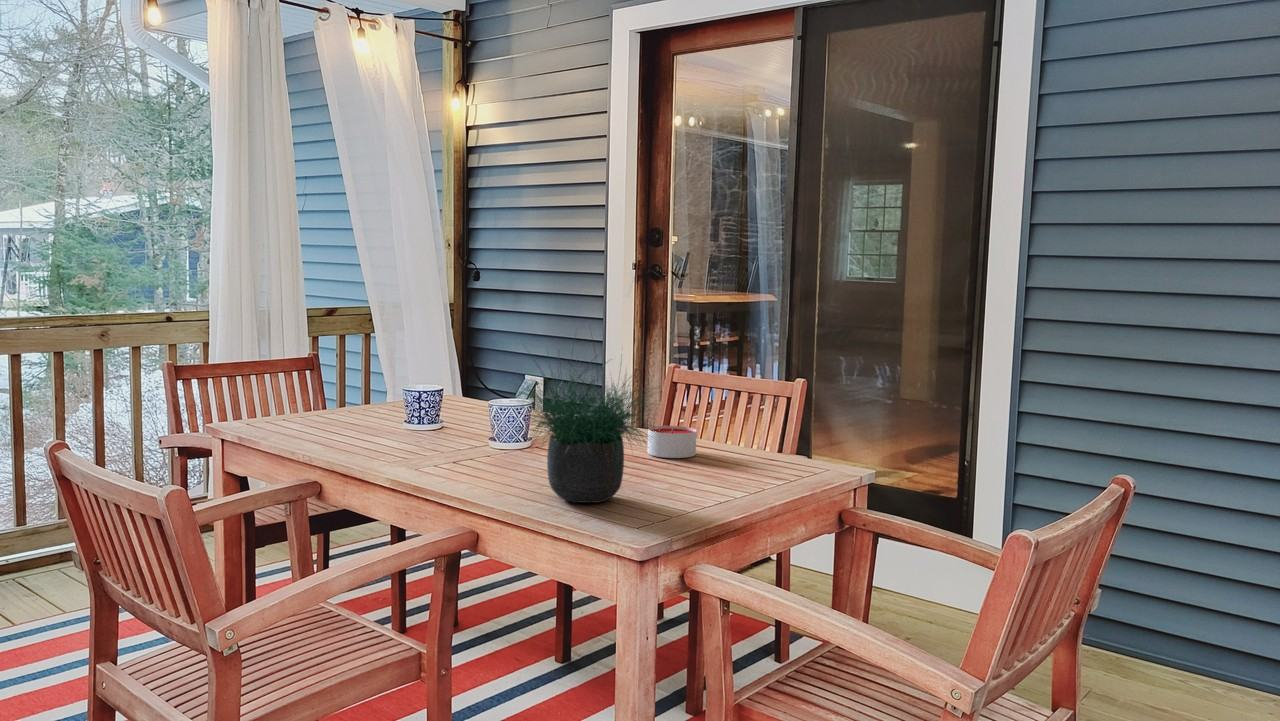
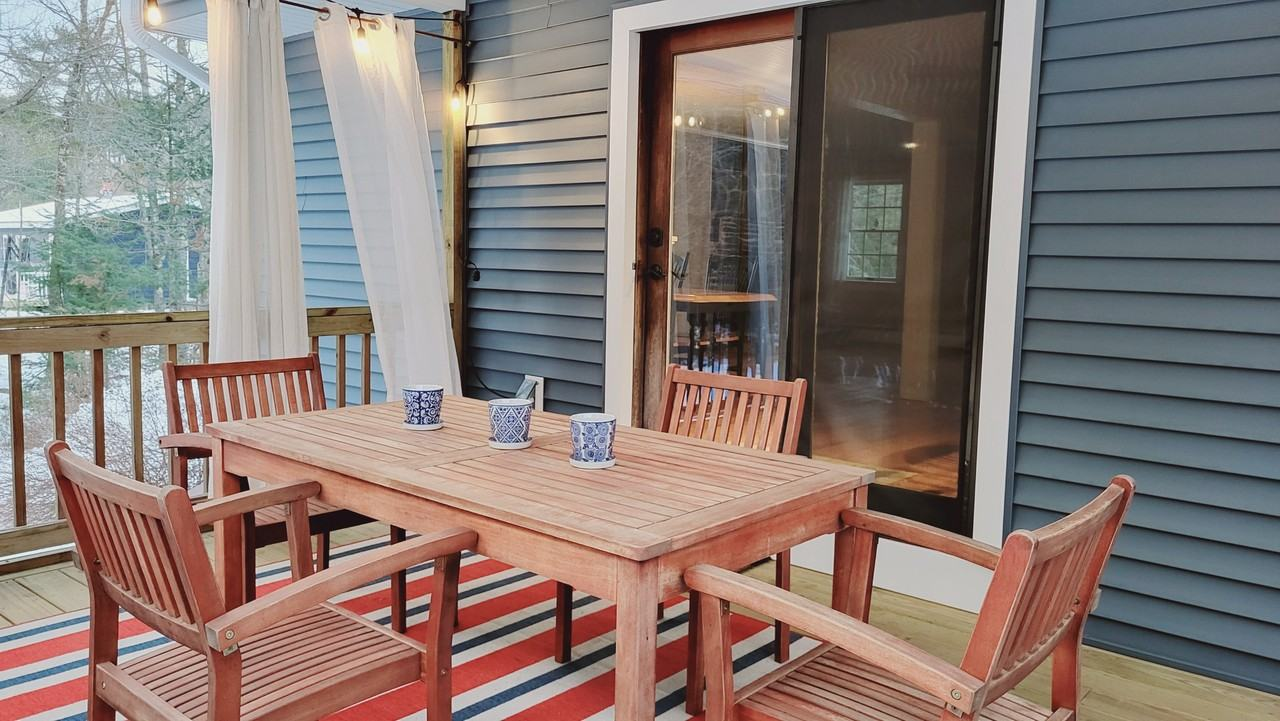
- potted plant (587, 412)
- candle (671, 440)
